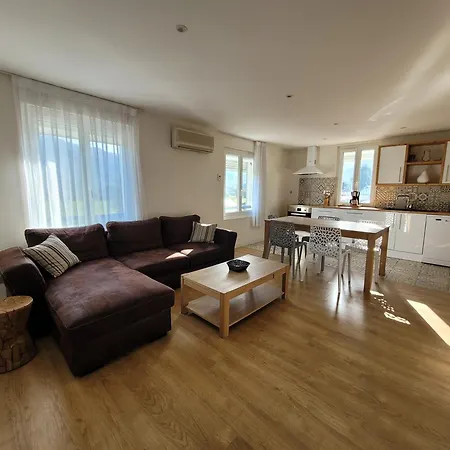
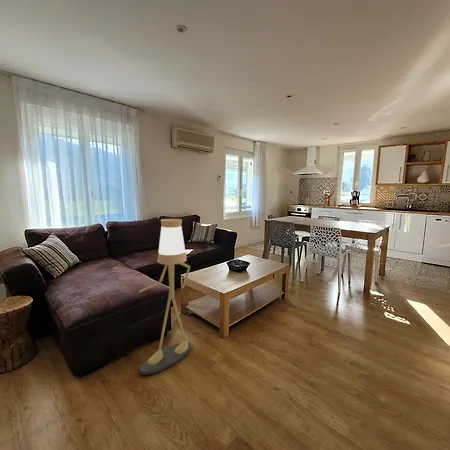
+ floor lamp (168, 270)
